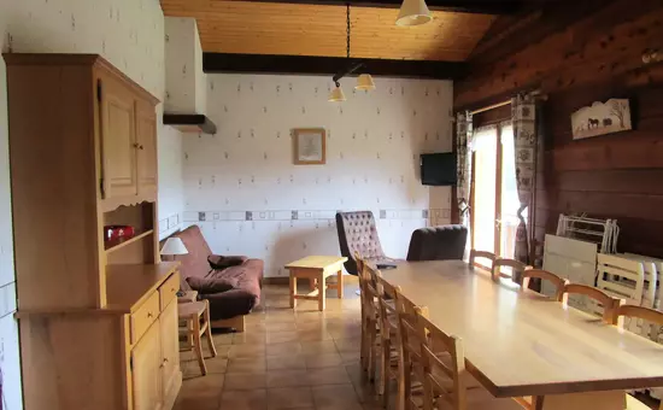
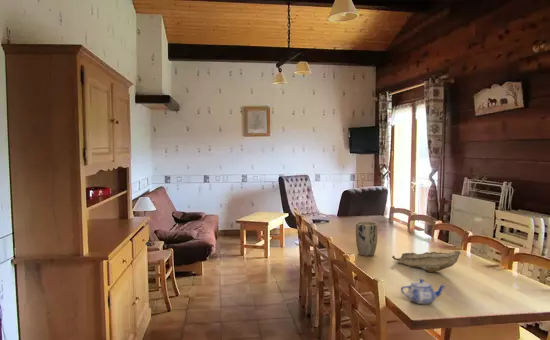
+ plant pot (366, 238)
+ decorative bowl (424, 257)
+ teapot (423, 290)
